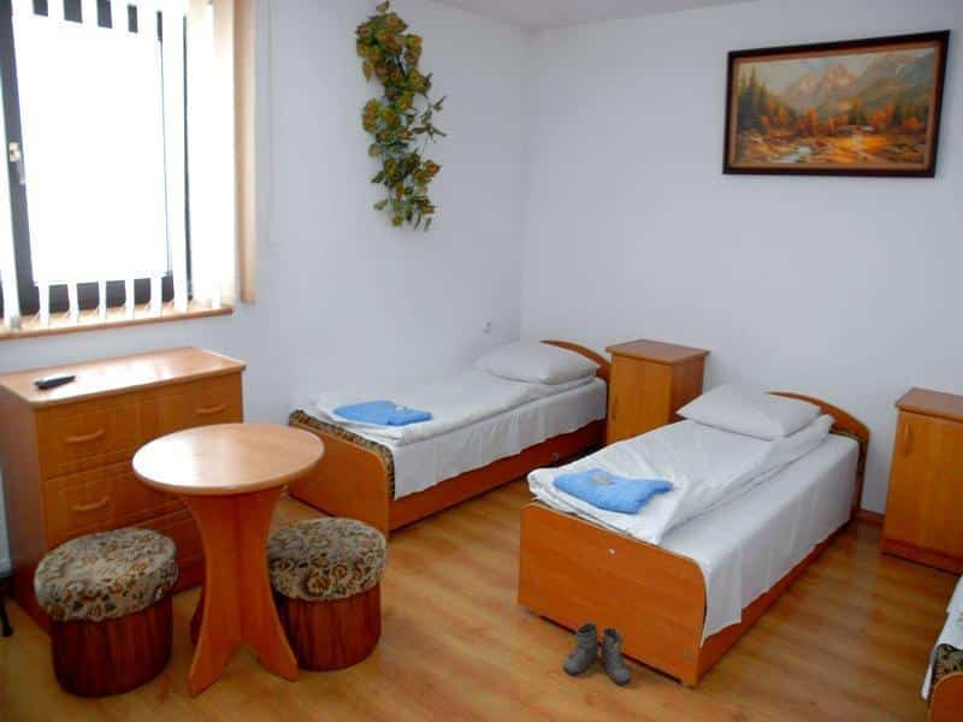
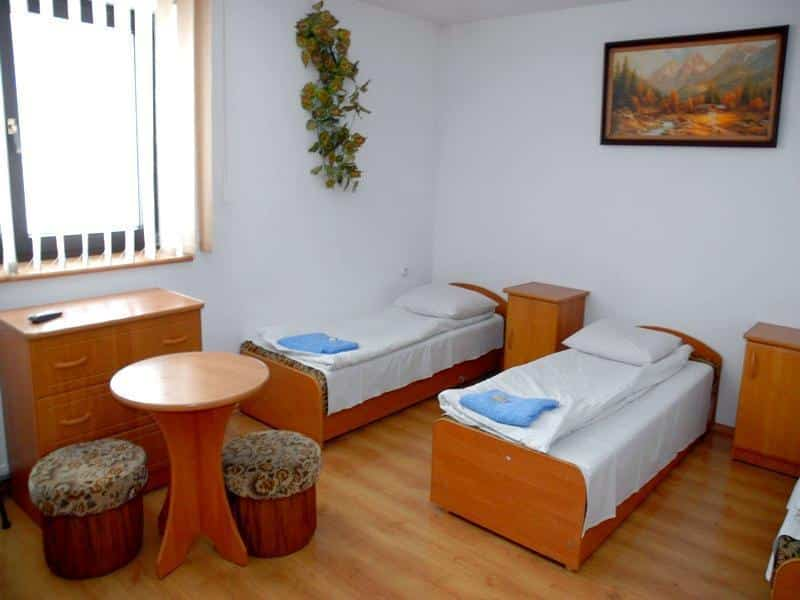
- boots (596, 650)
